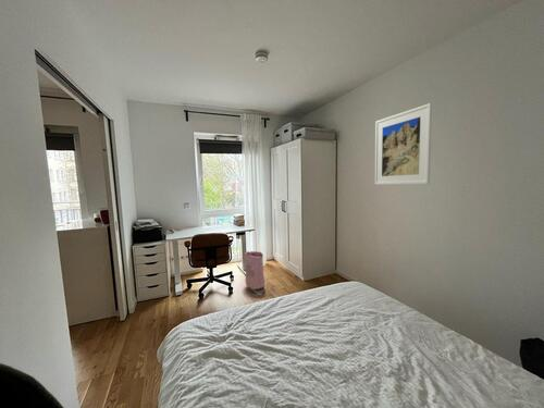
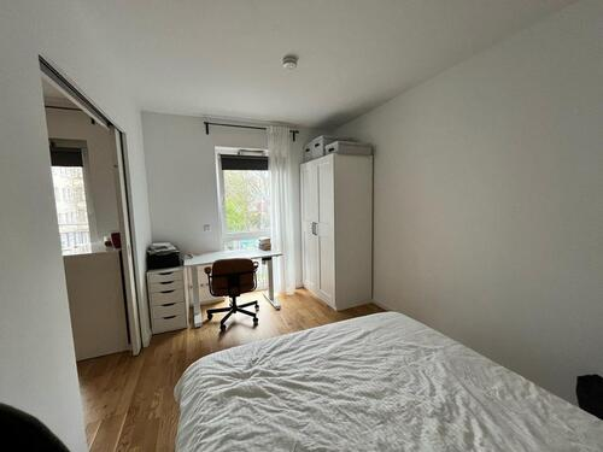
- bag (254, 271)
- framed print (399, 149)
